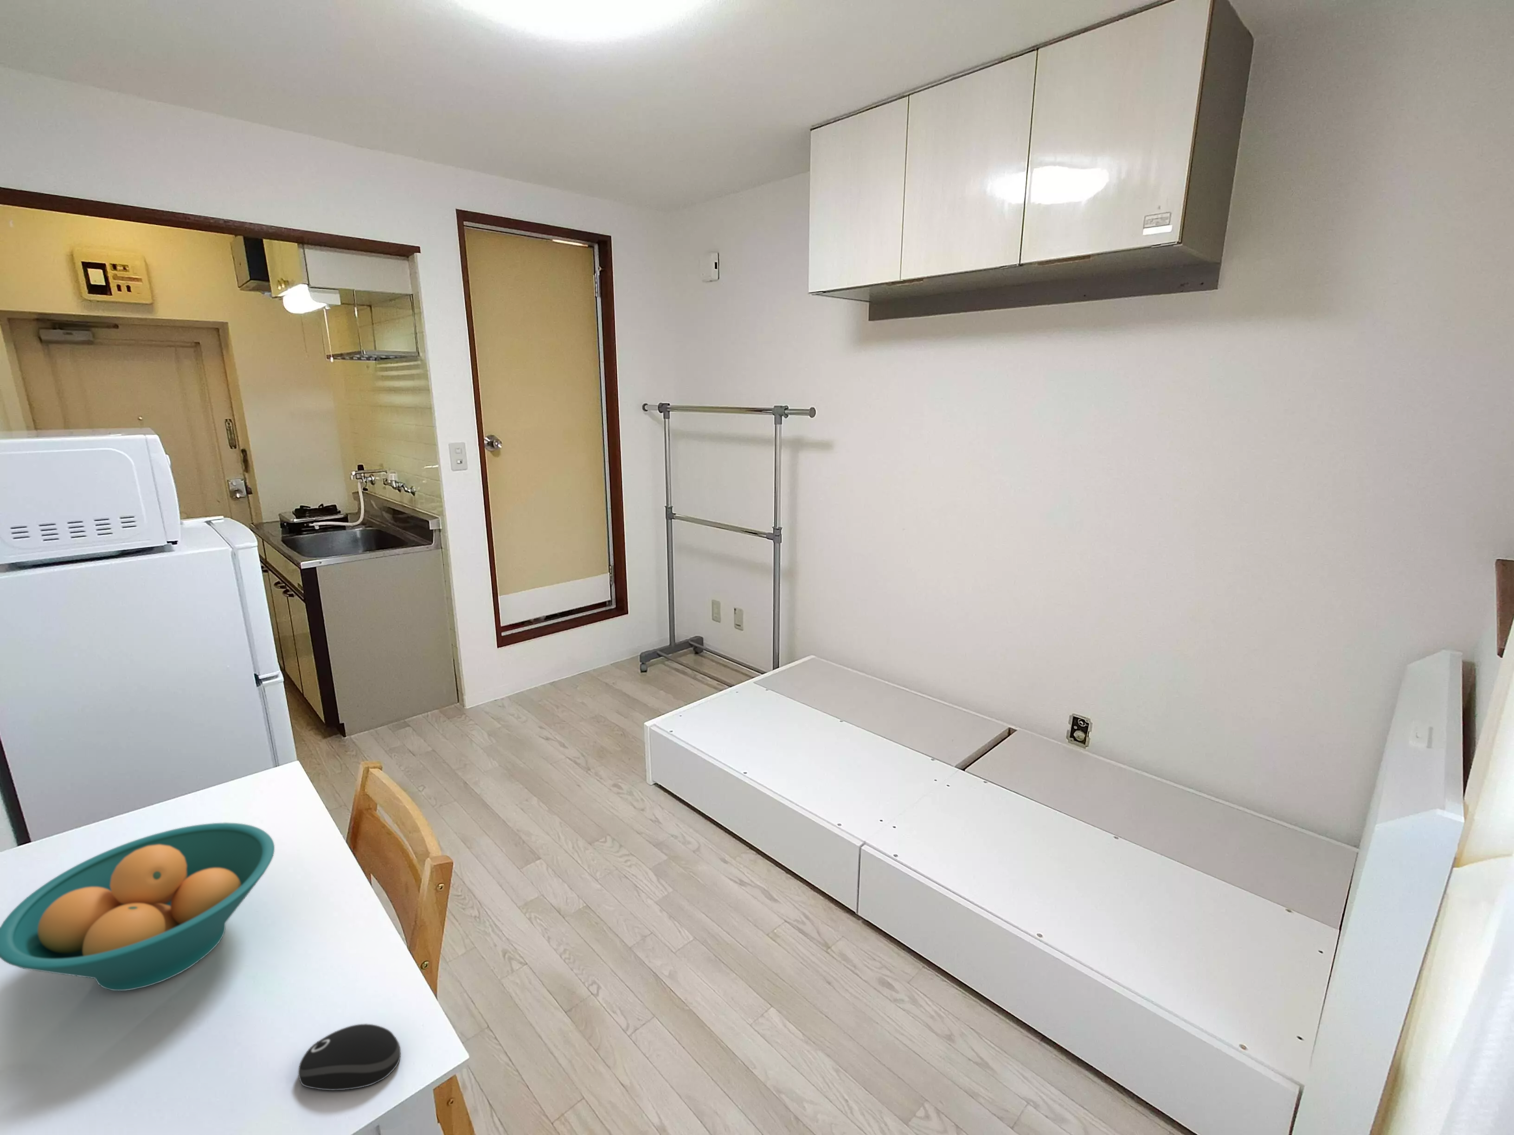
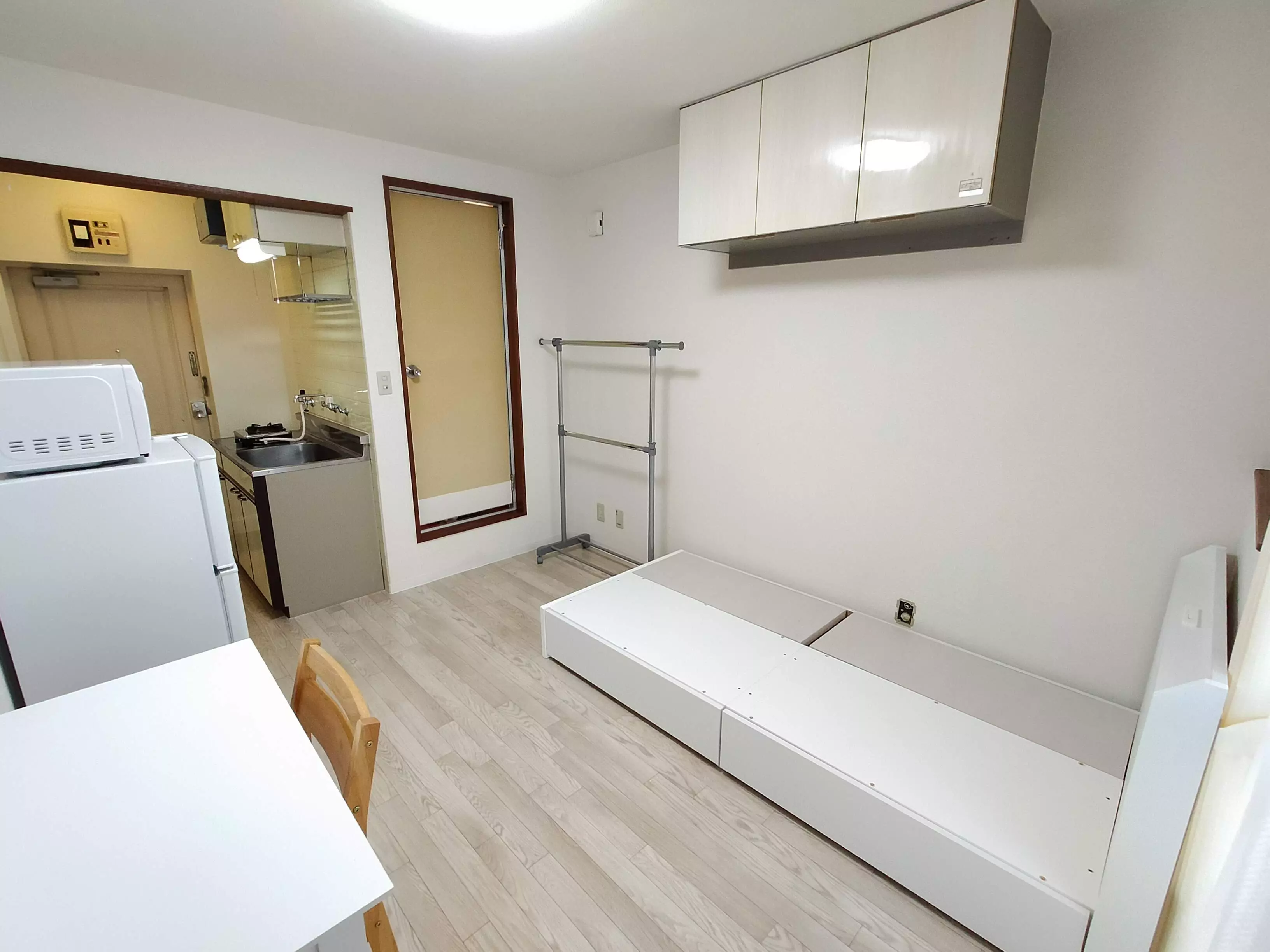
- computer mouse (349, 1050)
- fruit bowl (153, 903)
